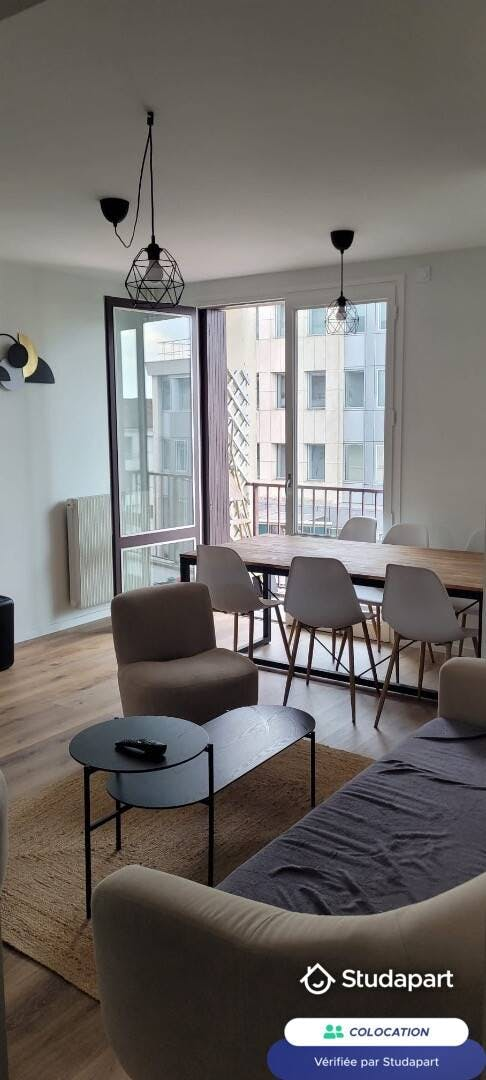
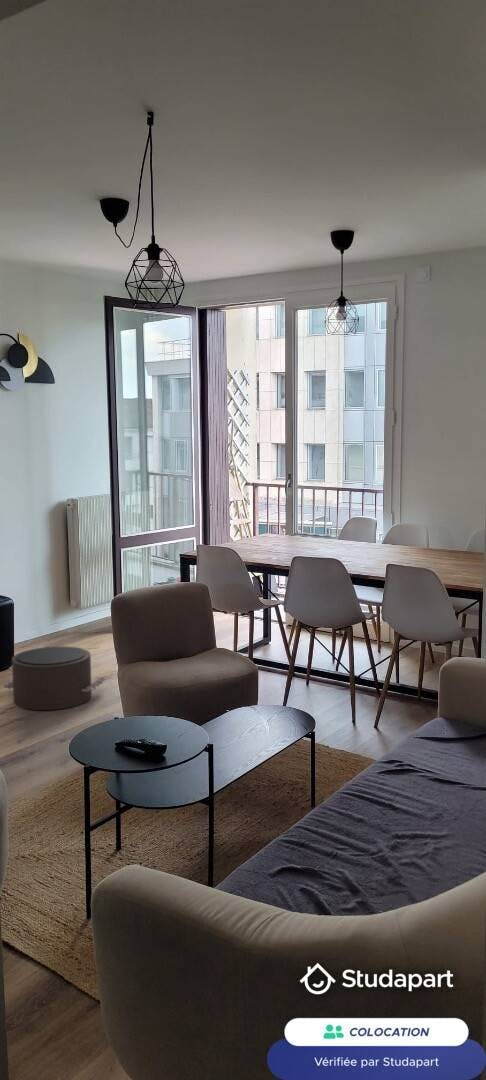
+ pouf (55, 674)
